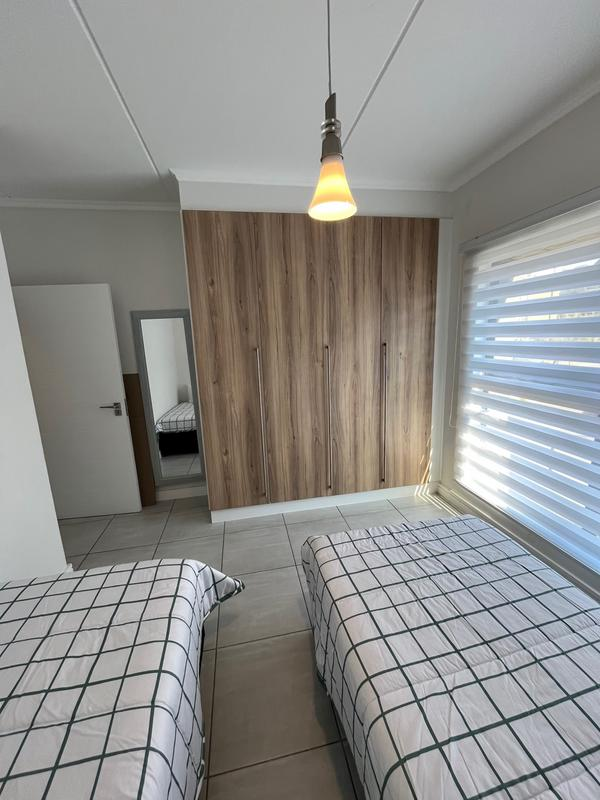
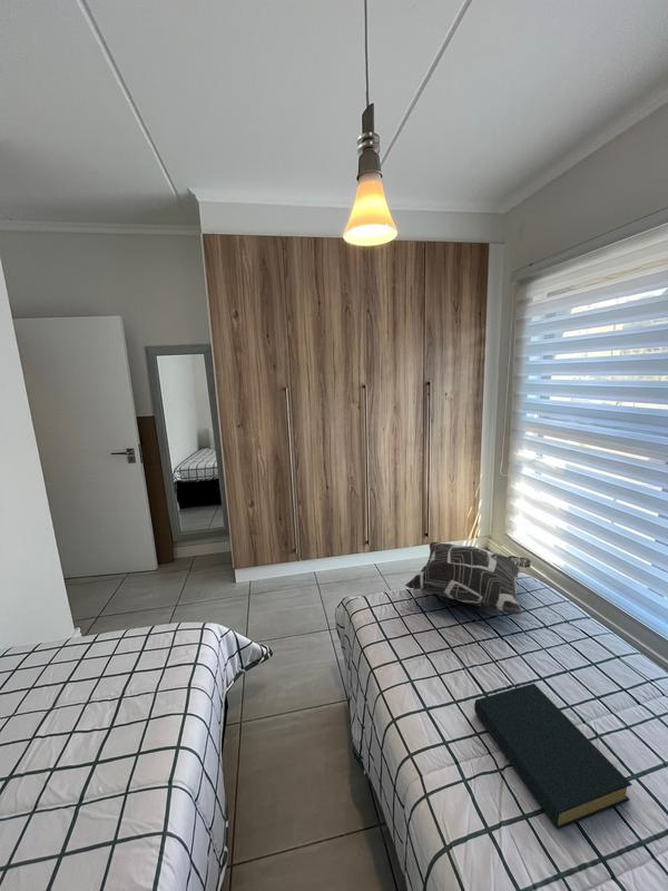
+ decorative pillow (471, 571)
+ hardback book (542, 744)
